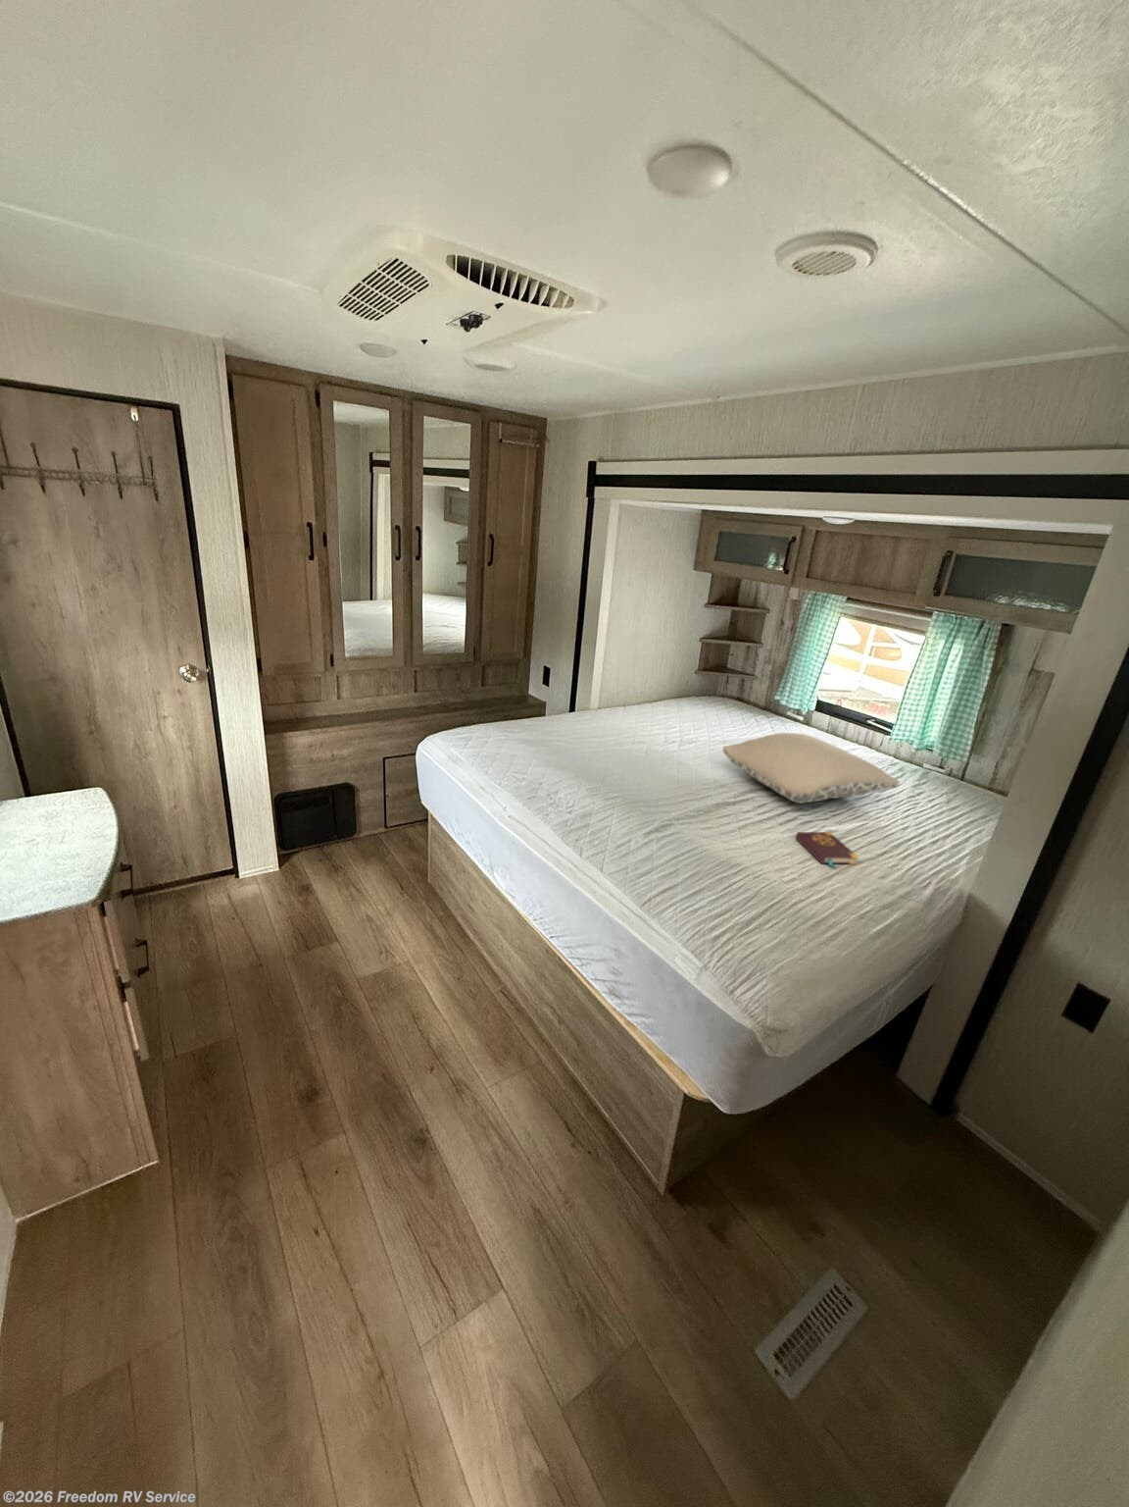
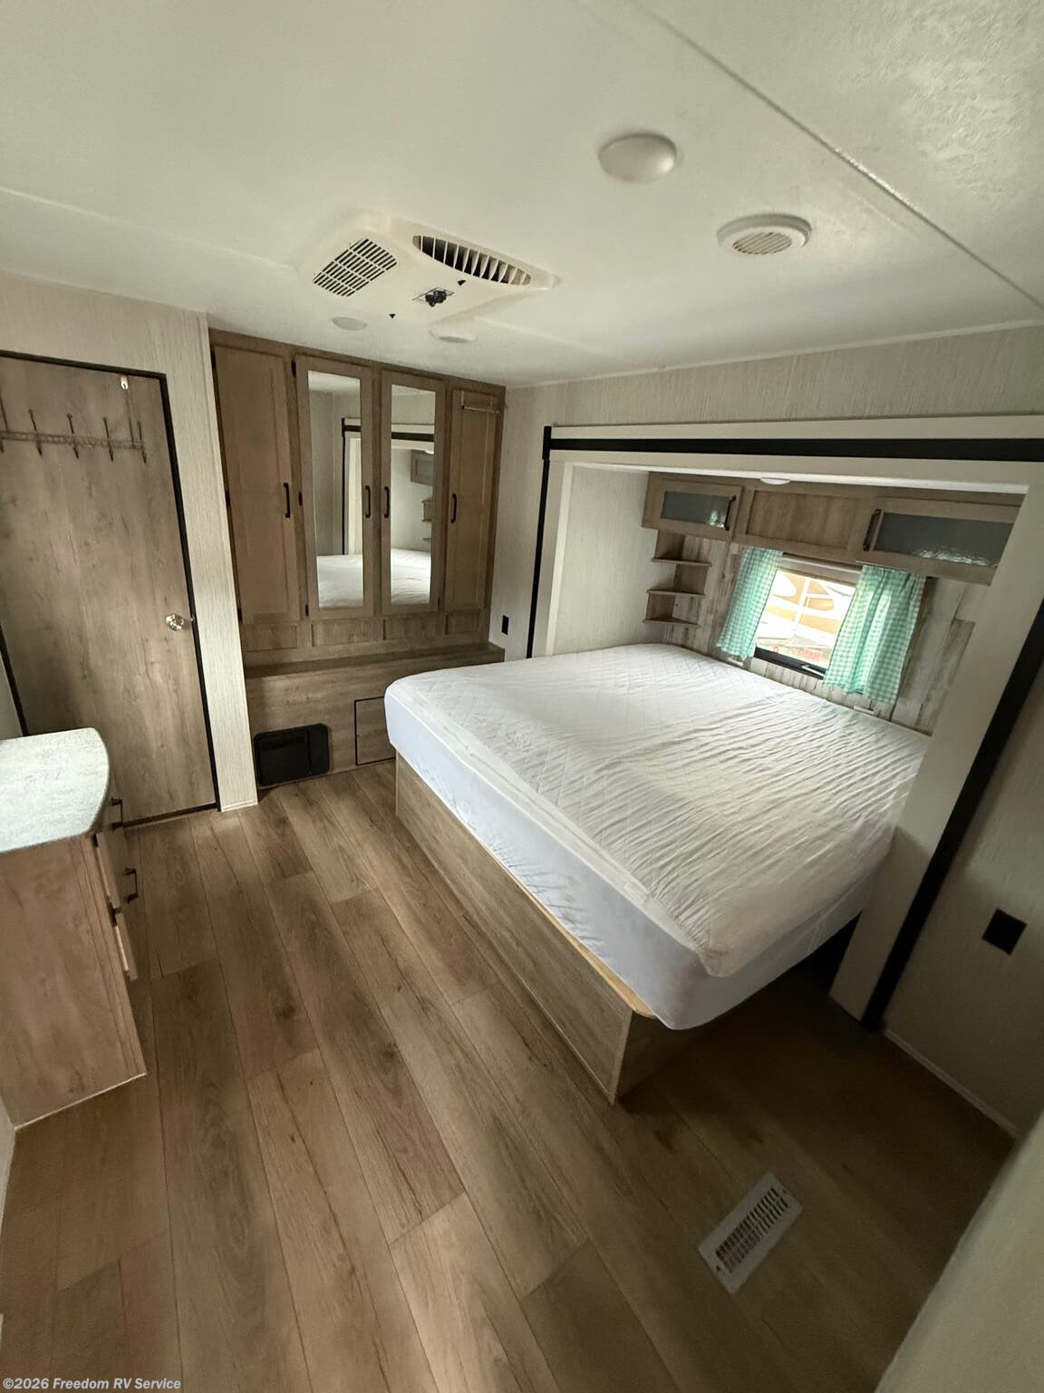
- book (825, 847)
- pillow (806, 764)
